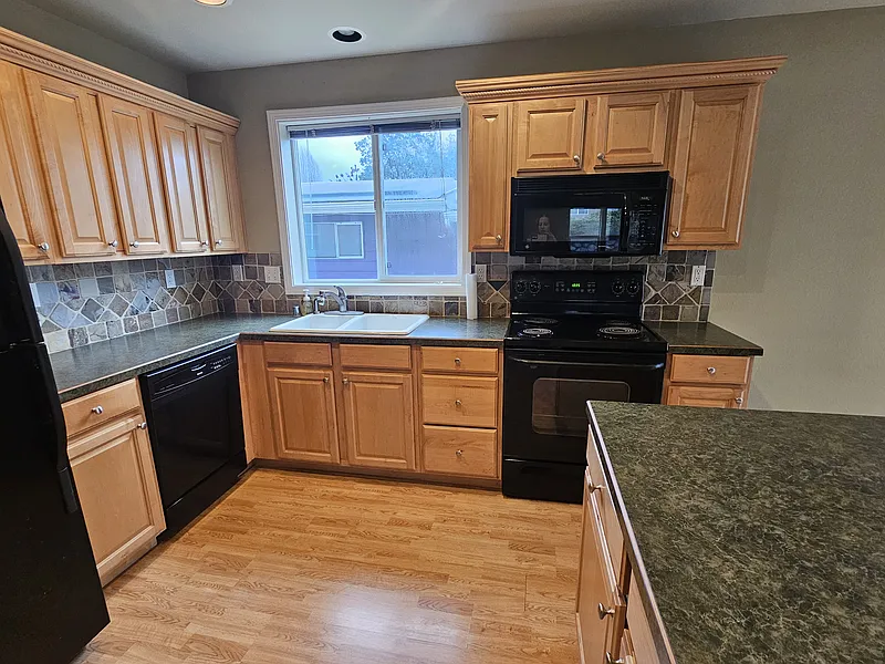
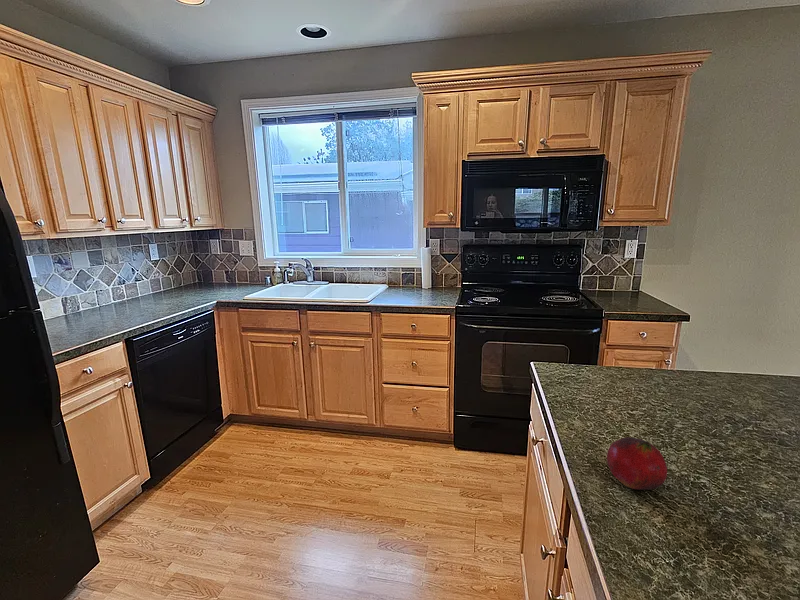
+ fruit (636, 460)
